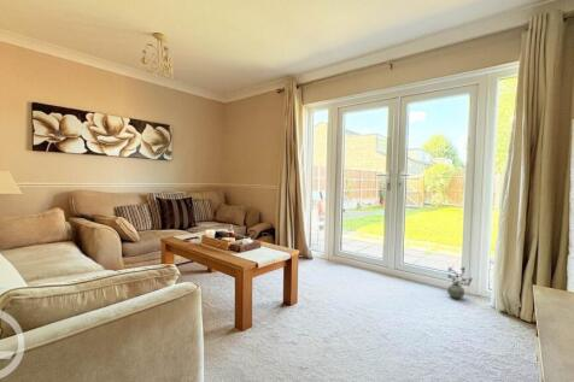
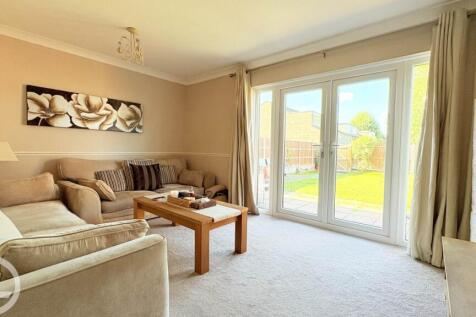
- potted plant (458, 282)
